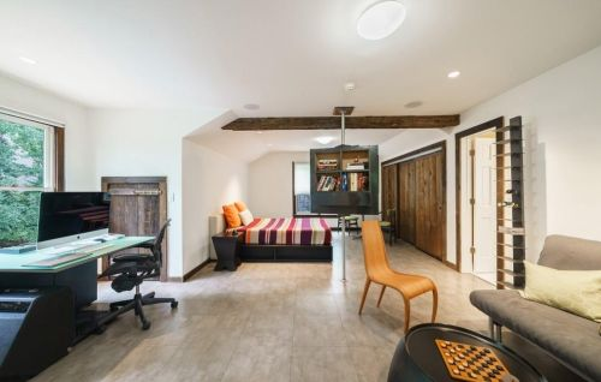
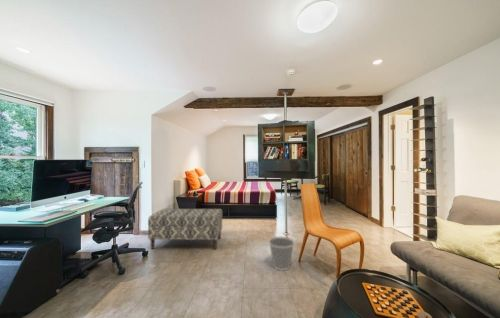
+ wastebasket (281, 253)
+ bench (187, 227)
